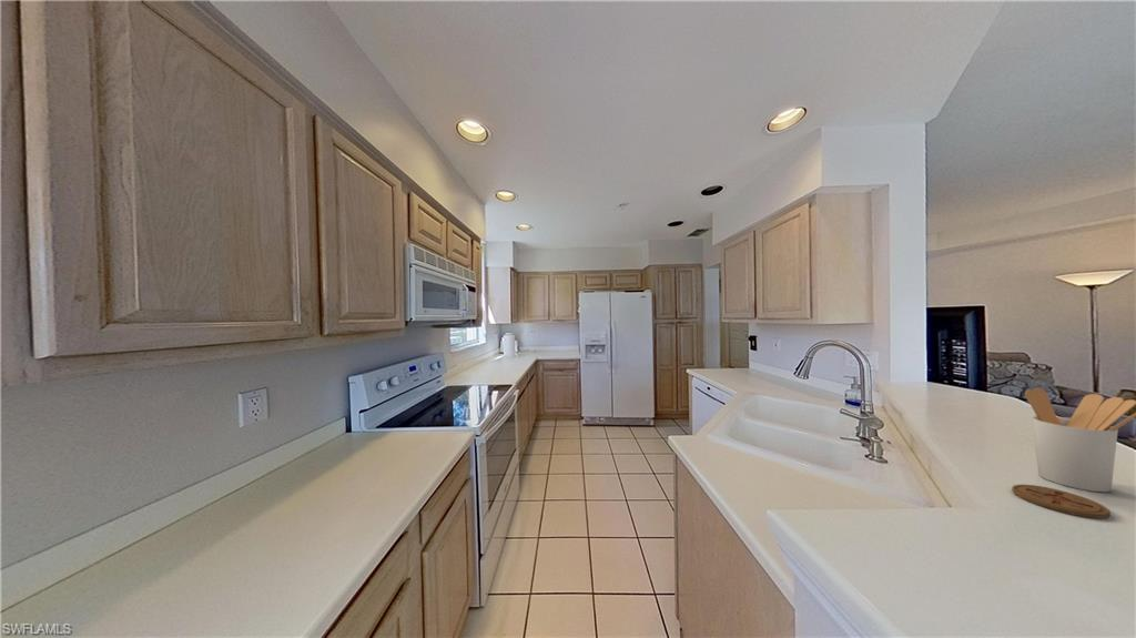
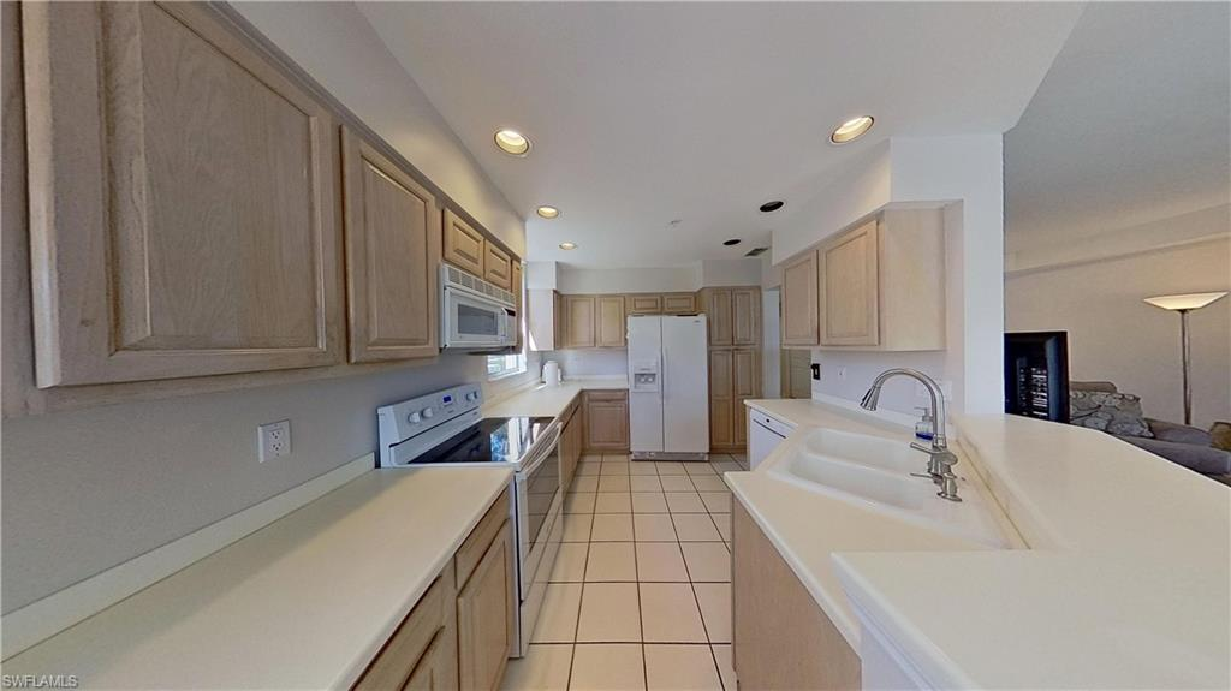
- utensil holder (1084, 437)
- coaster (1057, 499)
